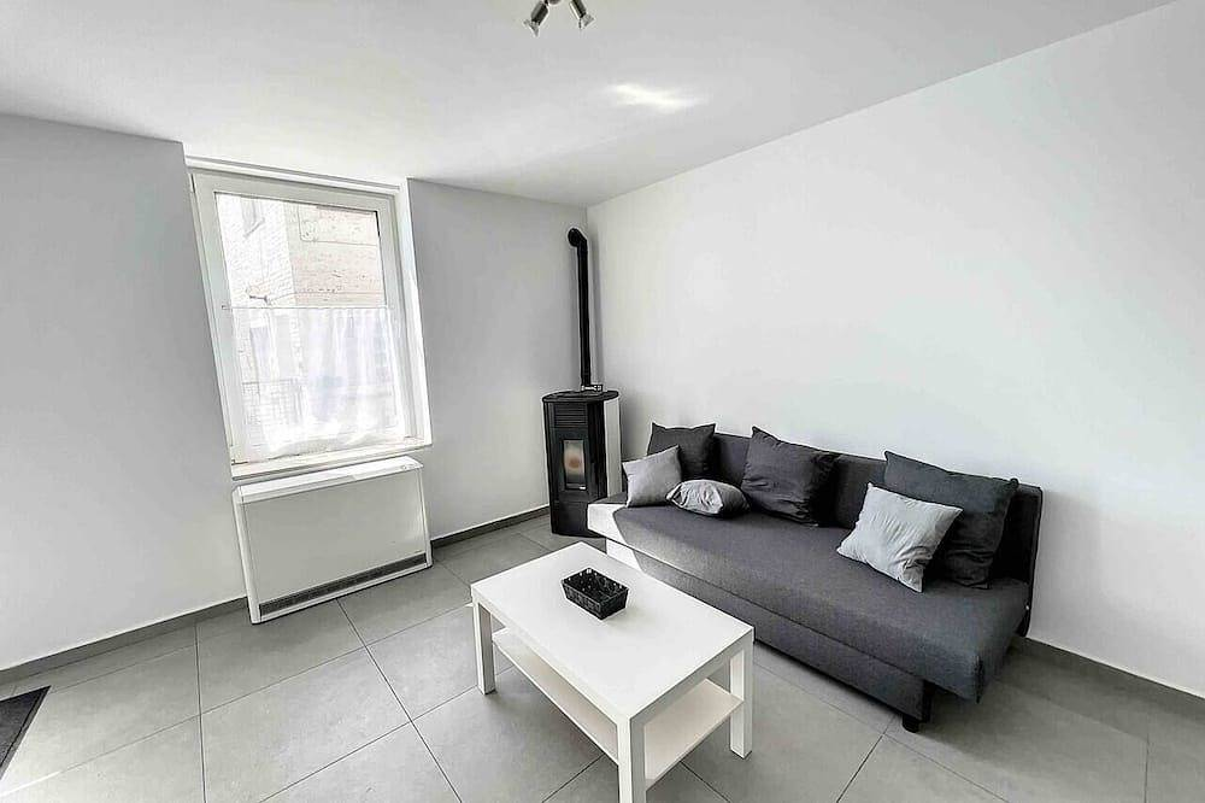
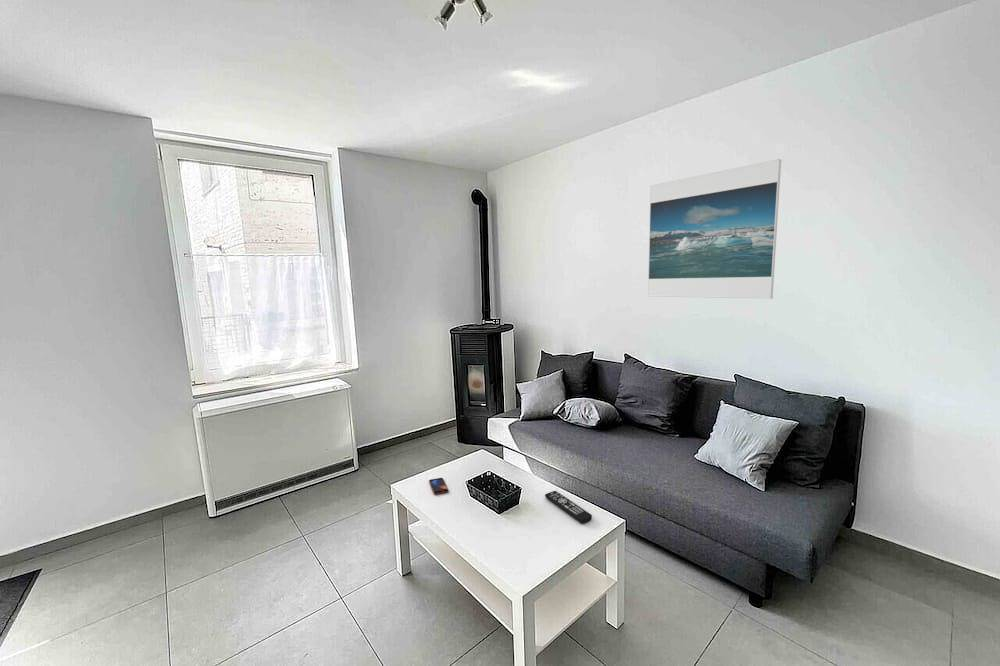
+ smartphone (438, 485)
+ remote control (567, 506)
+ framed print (706, 237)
